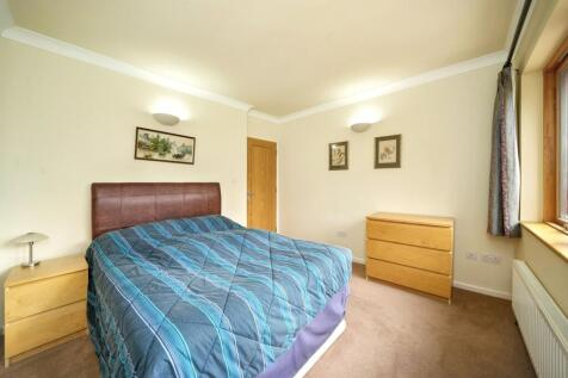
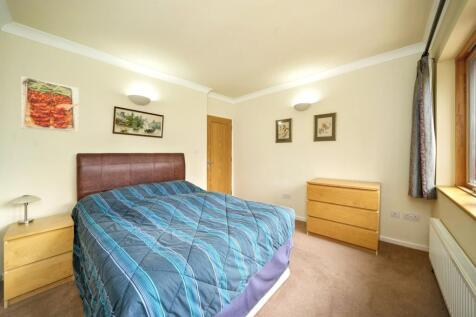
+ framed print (52, 106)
